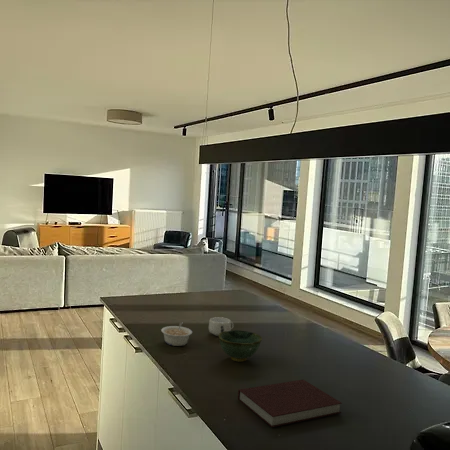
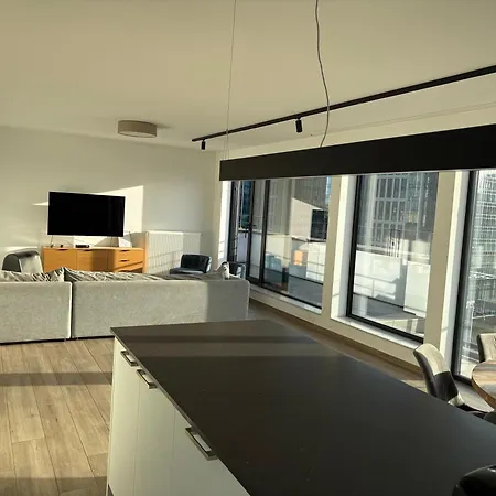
- bowl (239, 347)
- legume (175, 335)
- notebook (289, 400)
- mug (222, 326)
